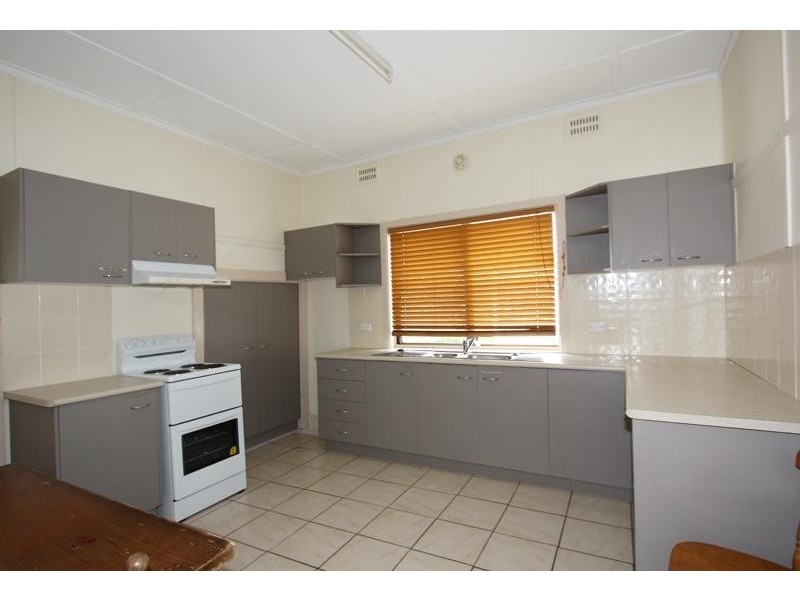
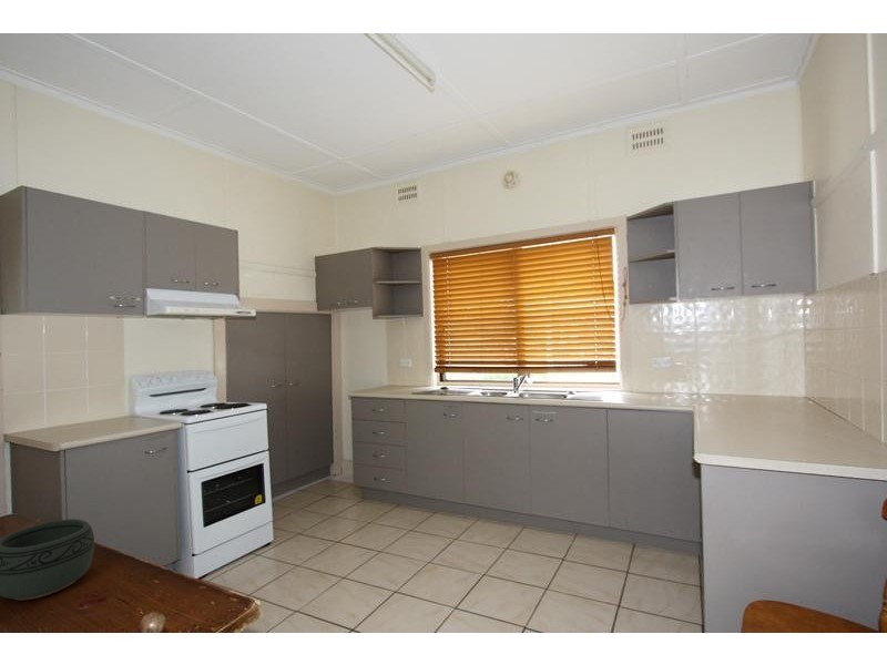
+ bowl (44, 559)
